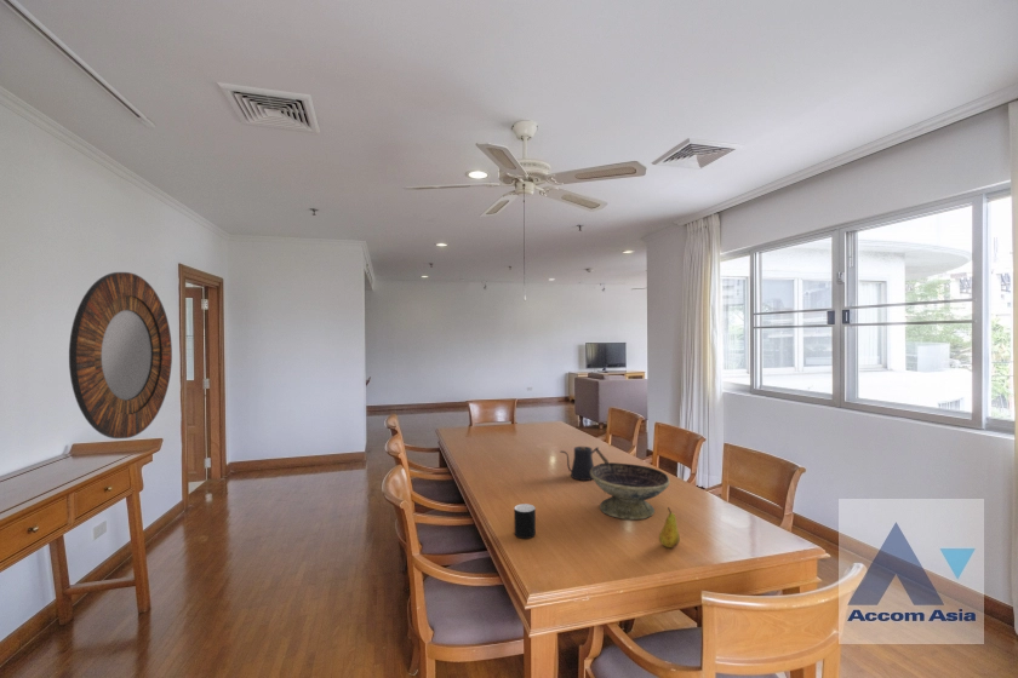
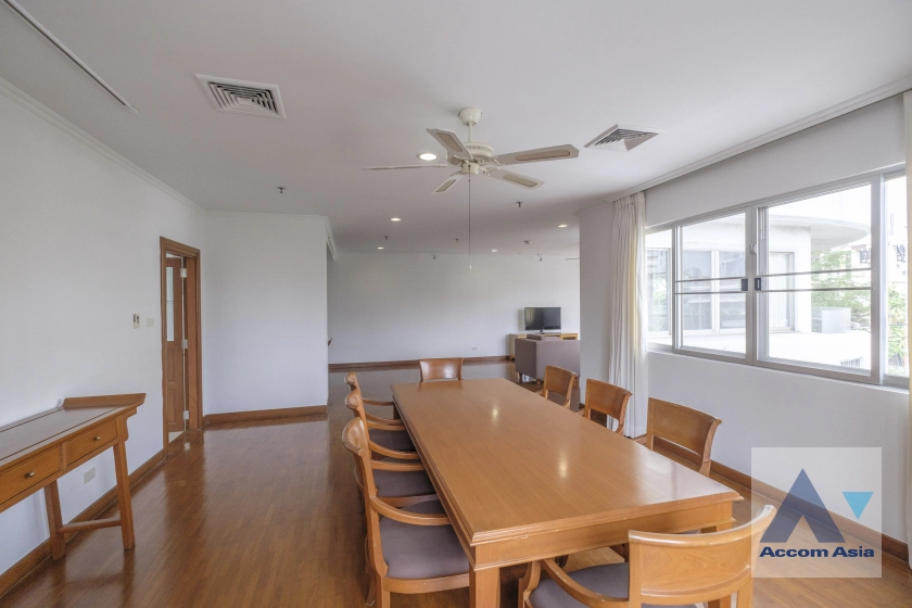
- fruit (669, 525)
- kettle (584, 461)
- decorative bowl (629, 489)
- cup (526, 522)
- home mirror (128, 355)
